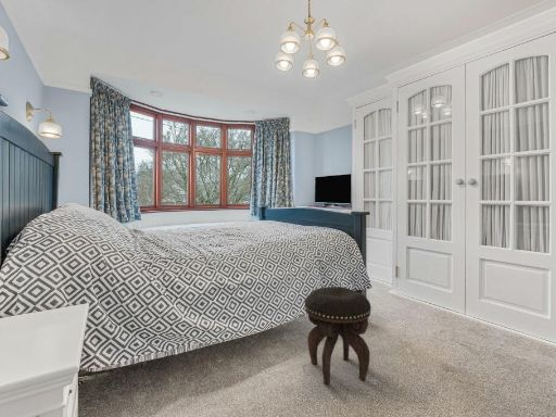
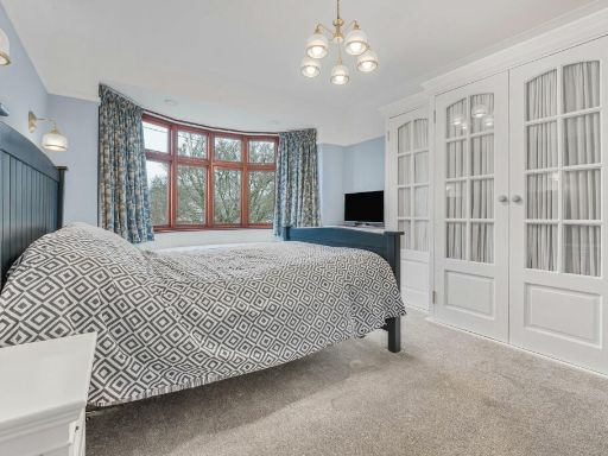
- footstool (337, 330)
